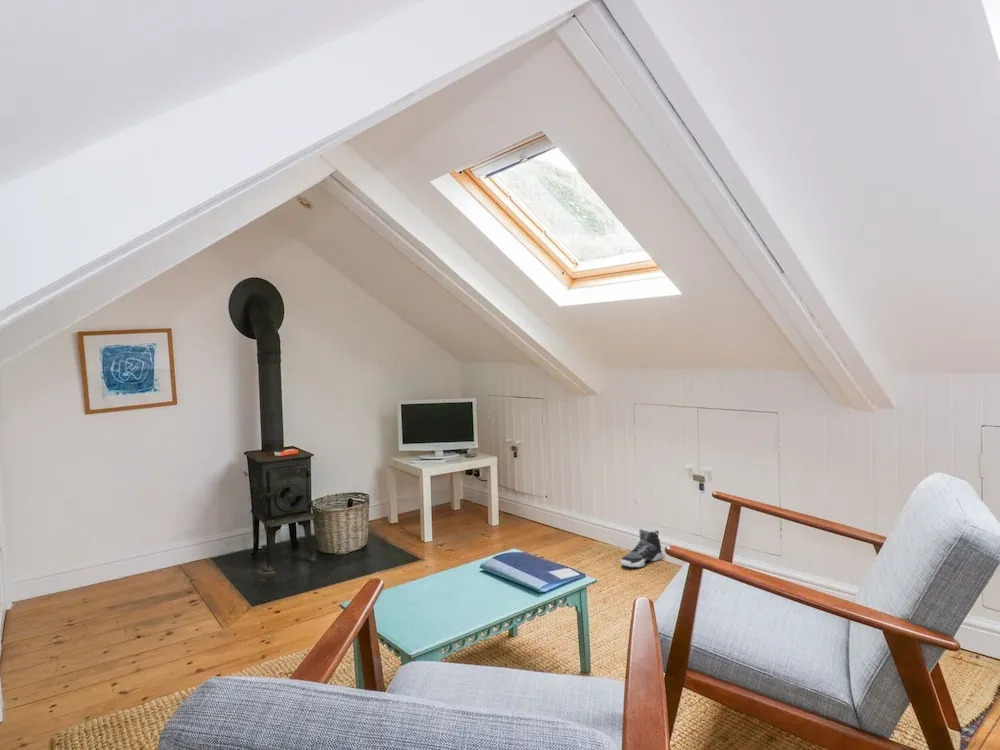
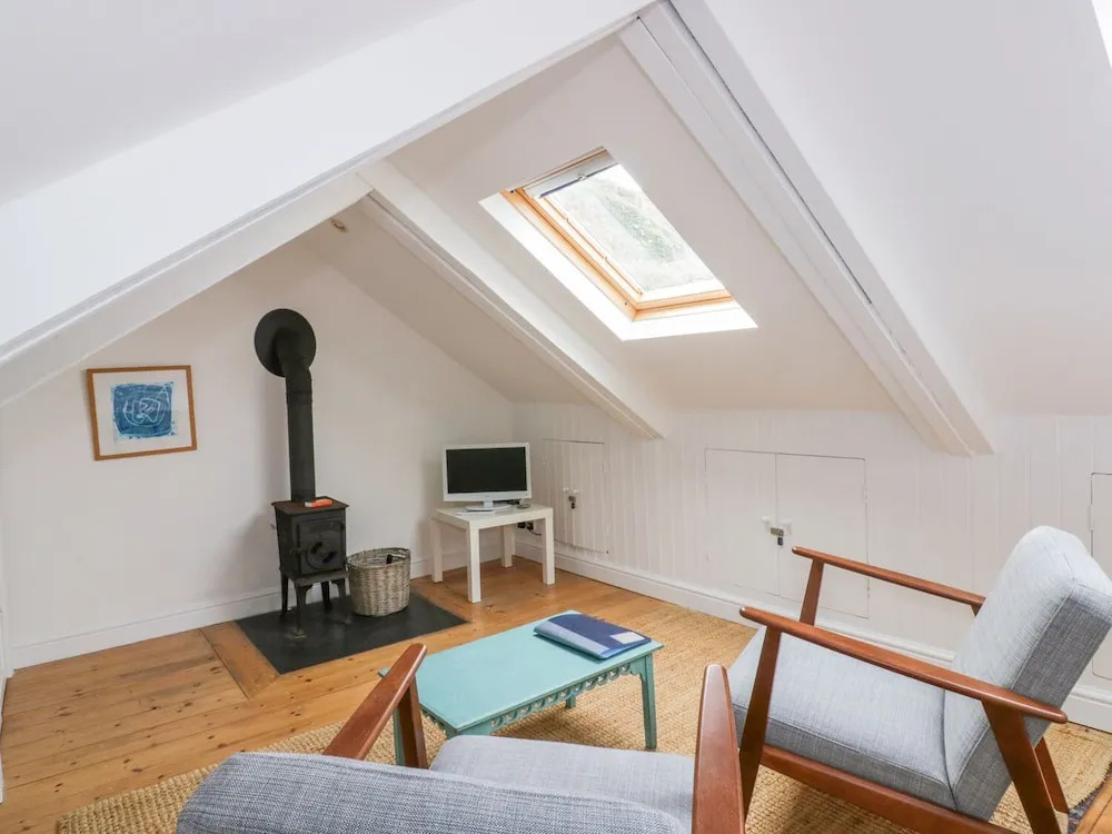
- sneaker (640, 546)
